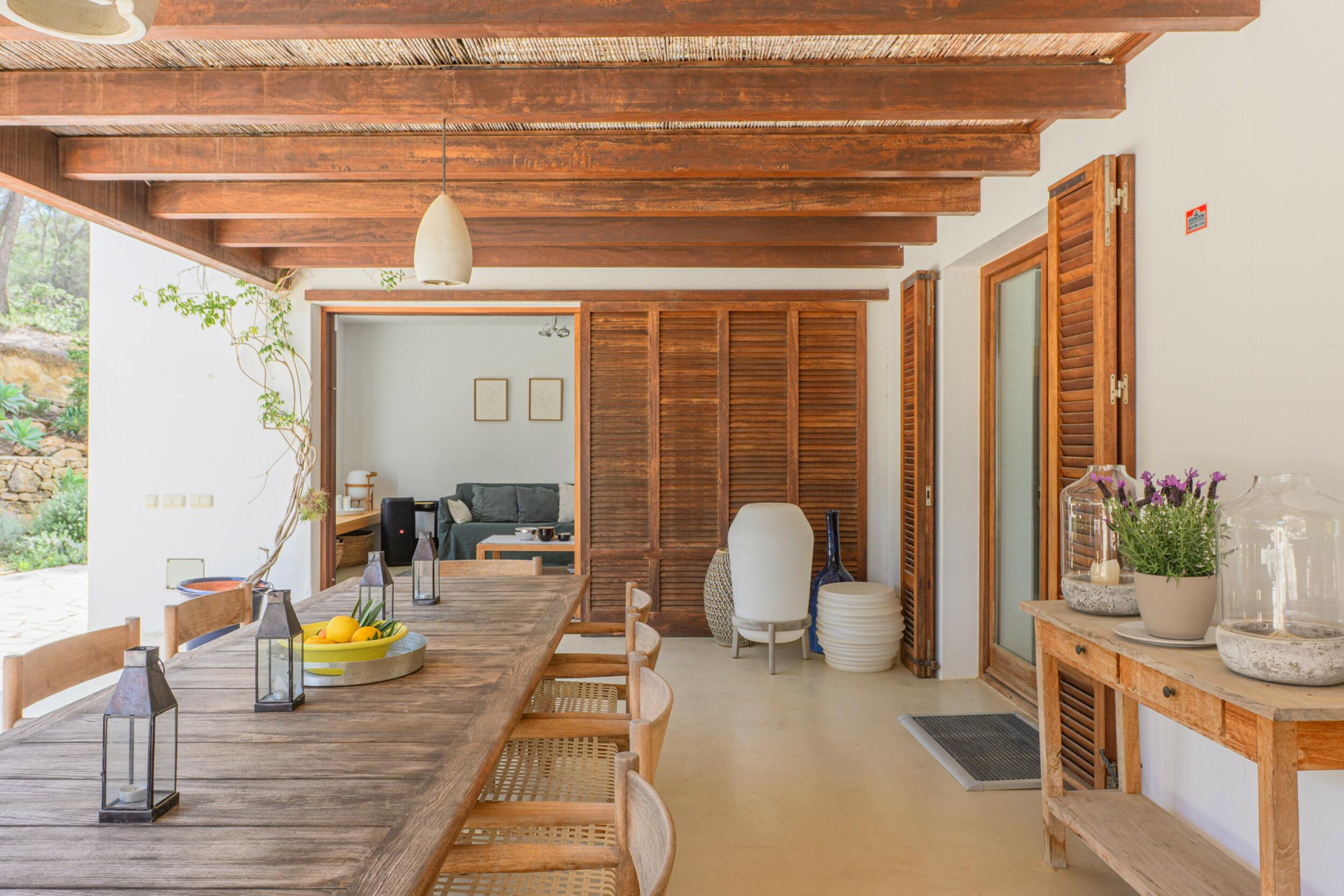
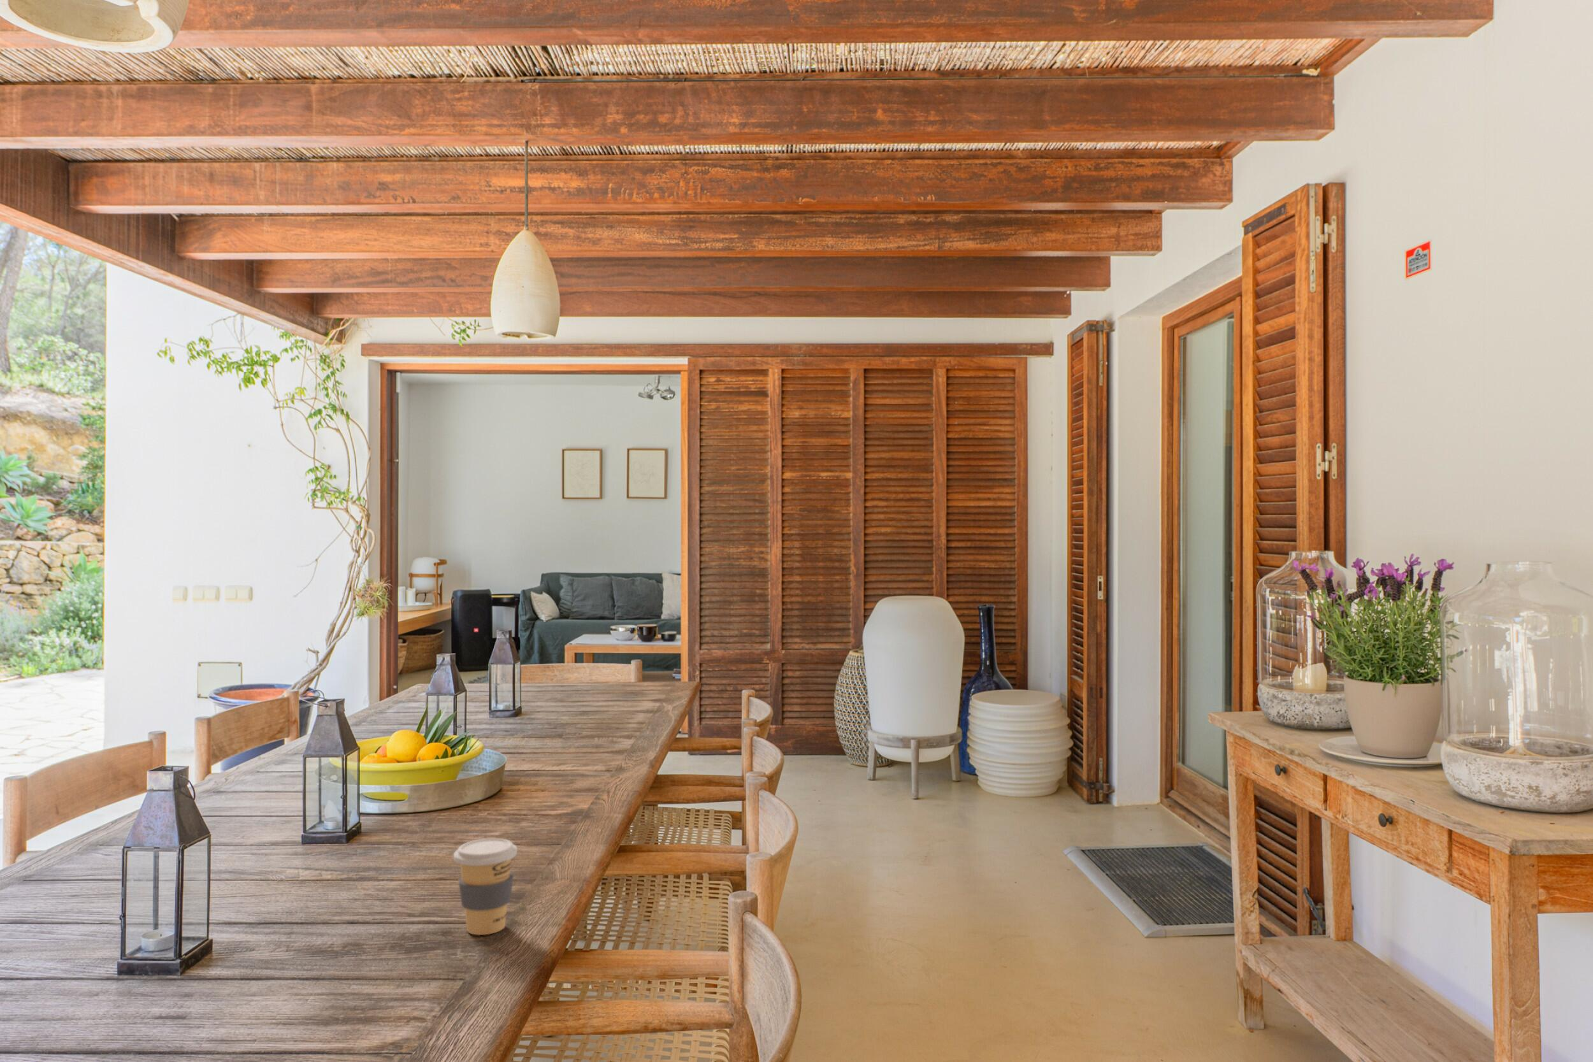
+ coffee cup (486, 887)
